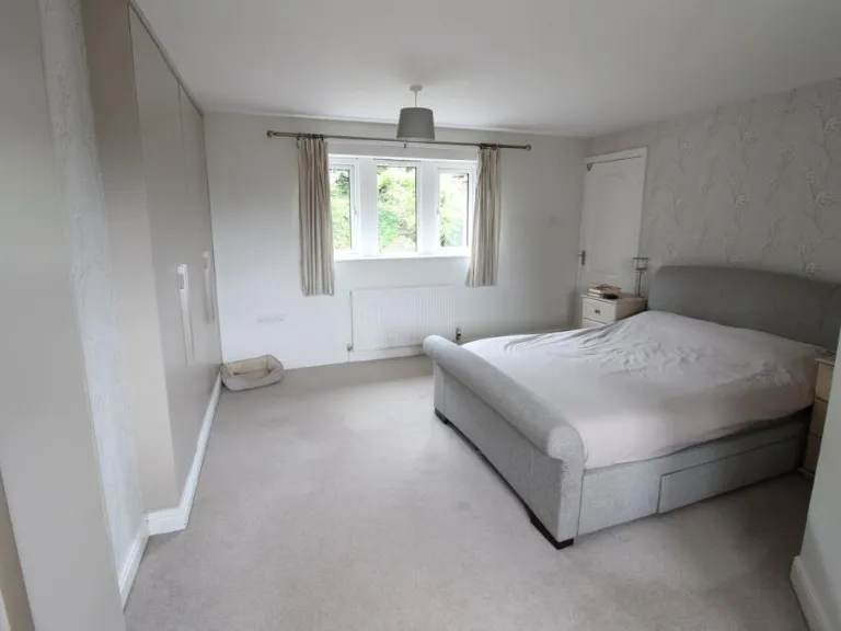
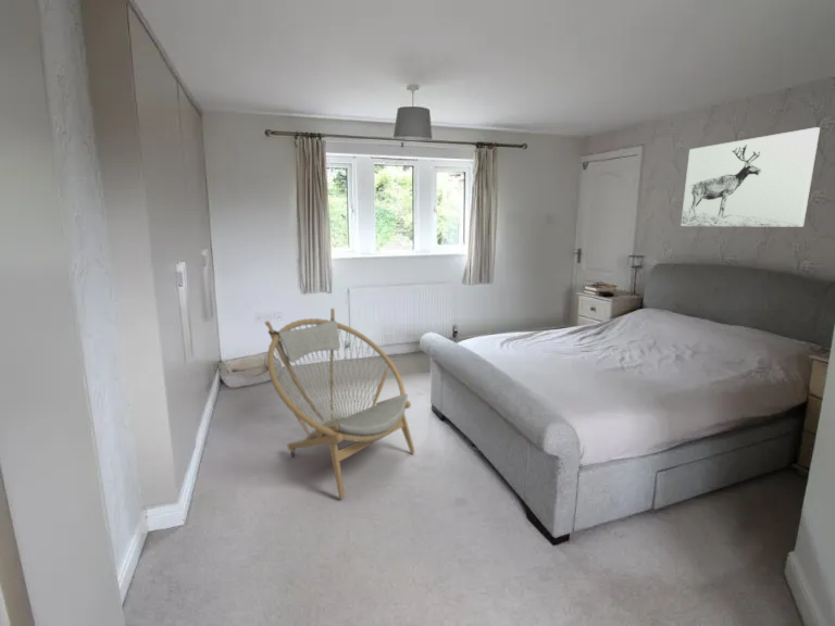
+ wall art (740, 184)
+ armchair (340, 390)
